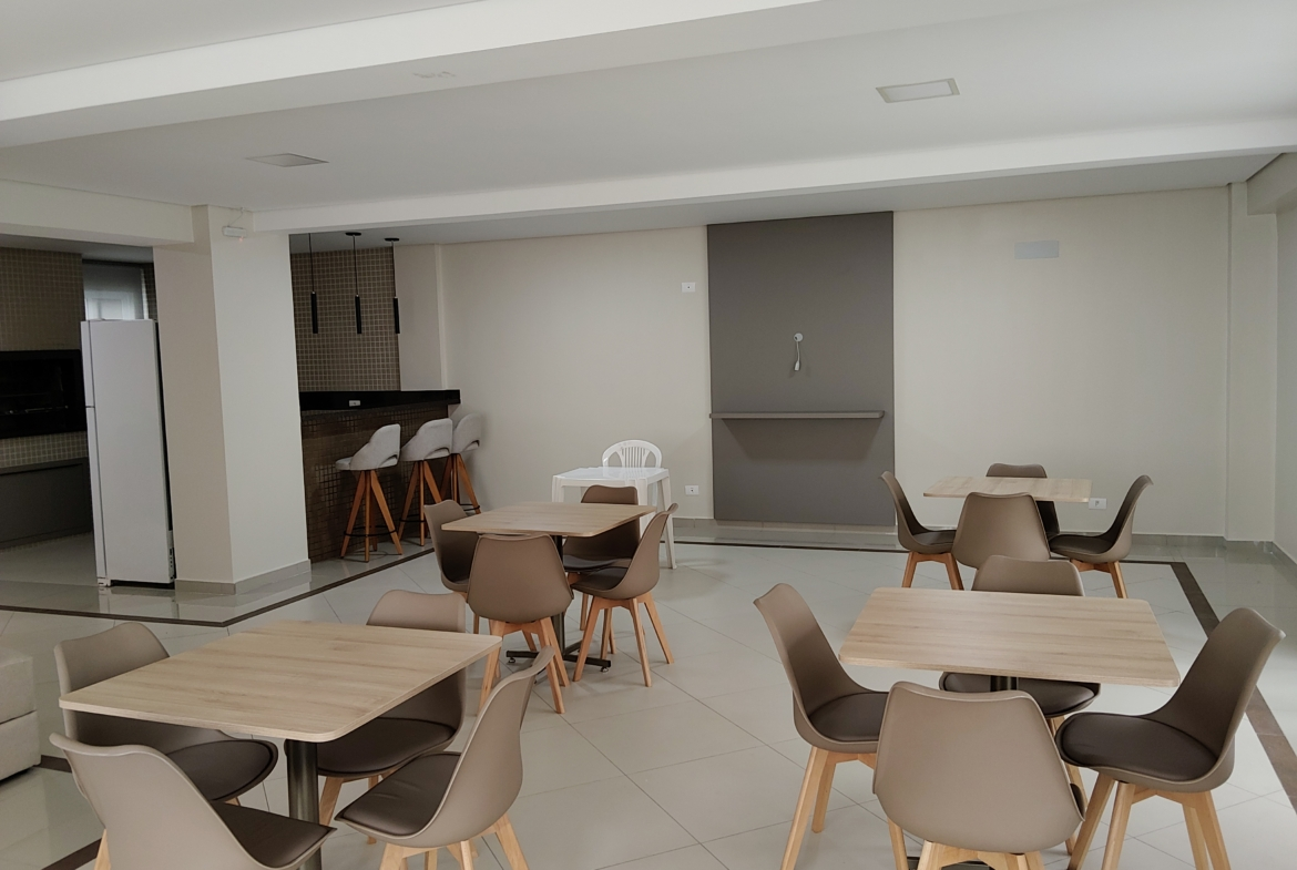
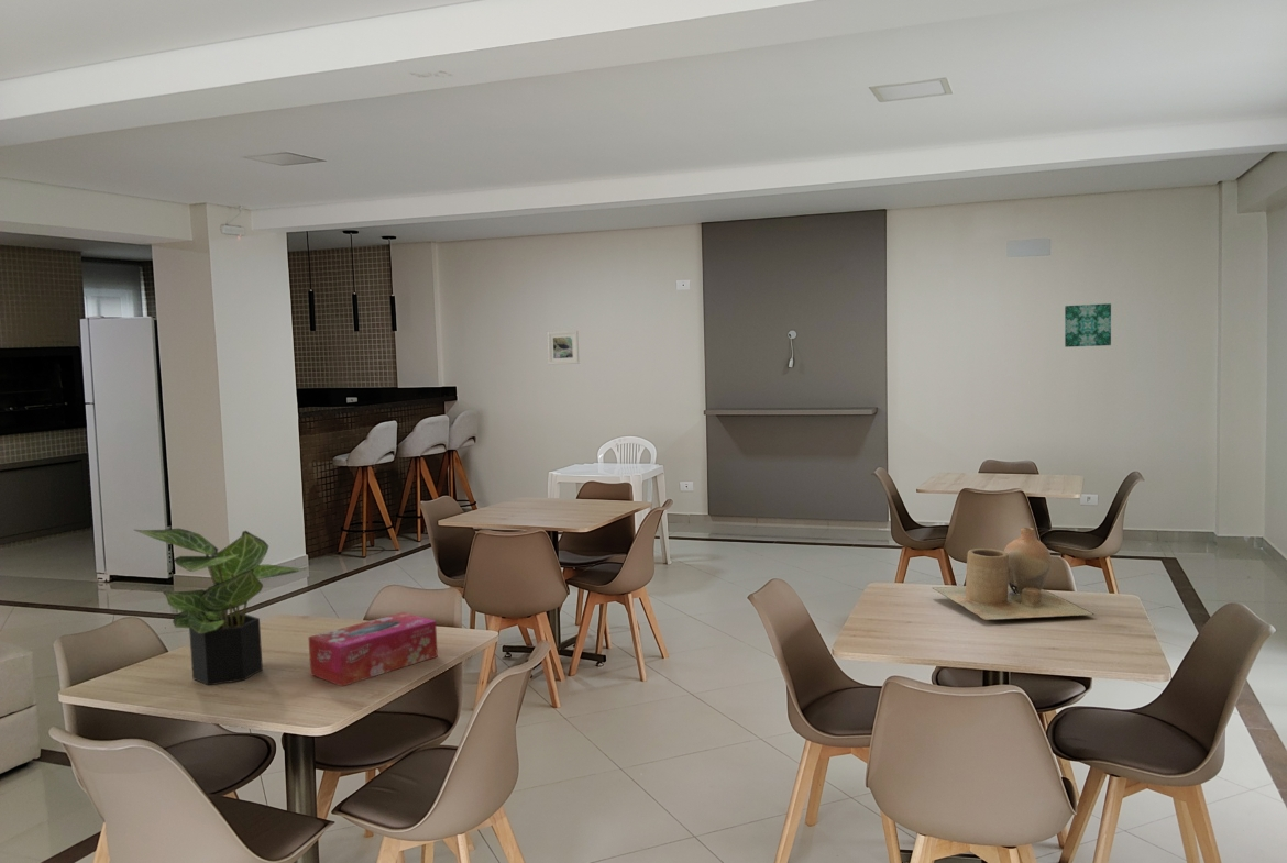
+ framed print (562, 347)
+ vase (1009, 569)
+ potted plant (219, 597)
+ wall art (1087, 325)
+ tissue box (374, 646)
